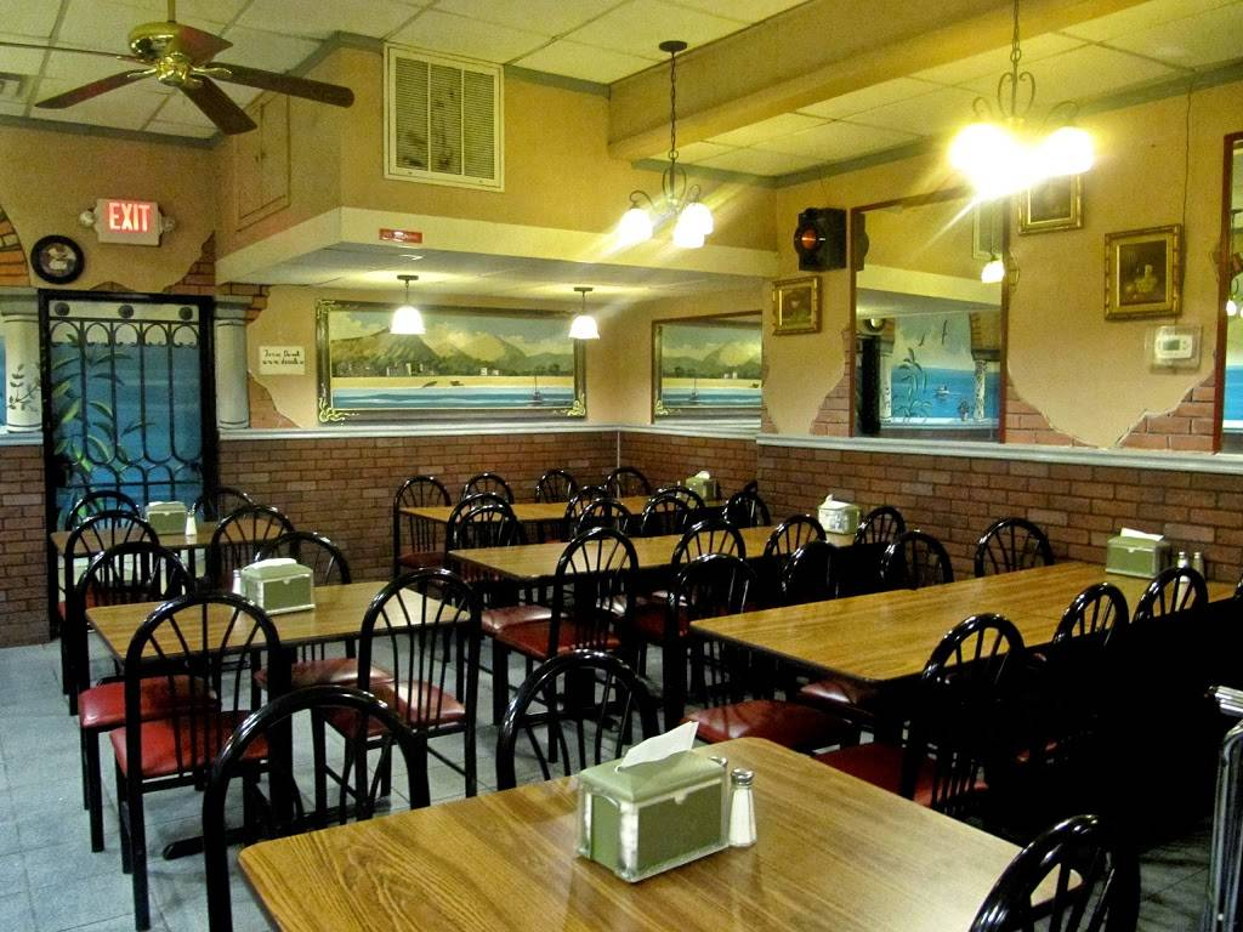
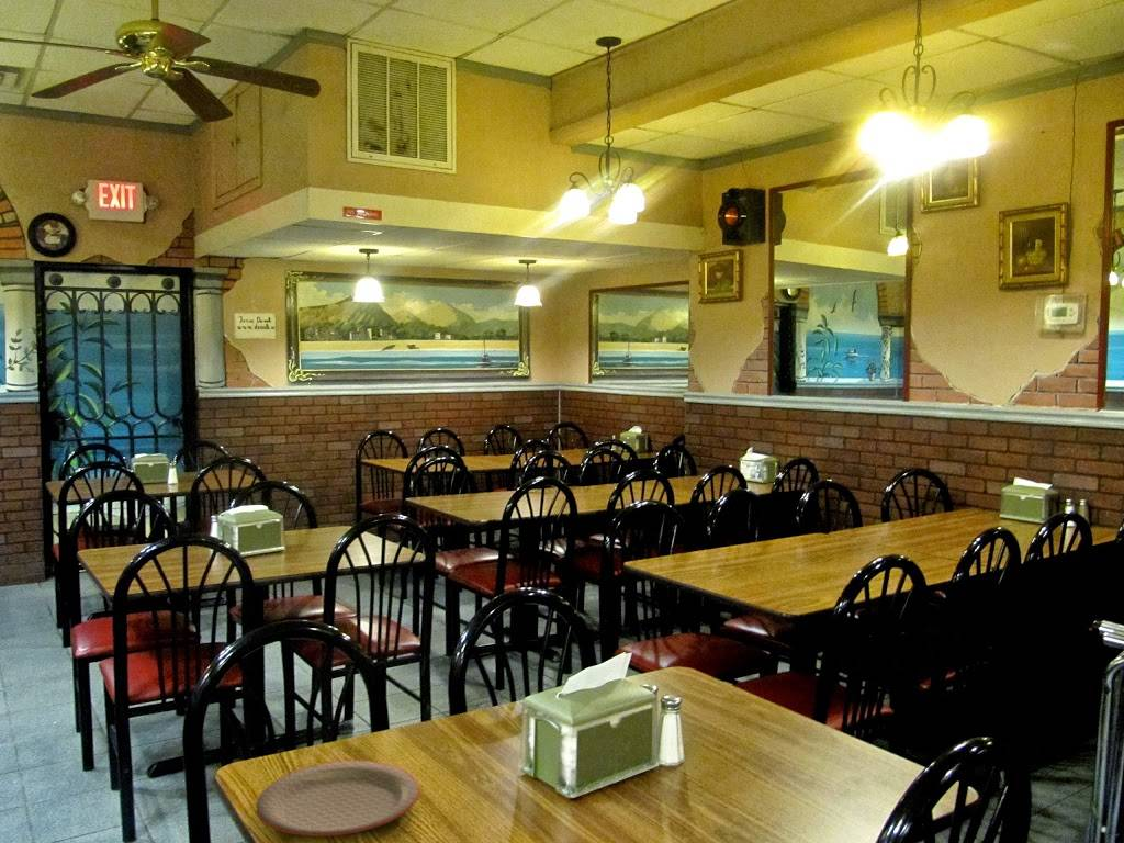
+ plate (339, 800)
